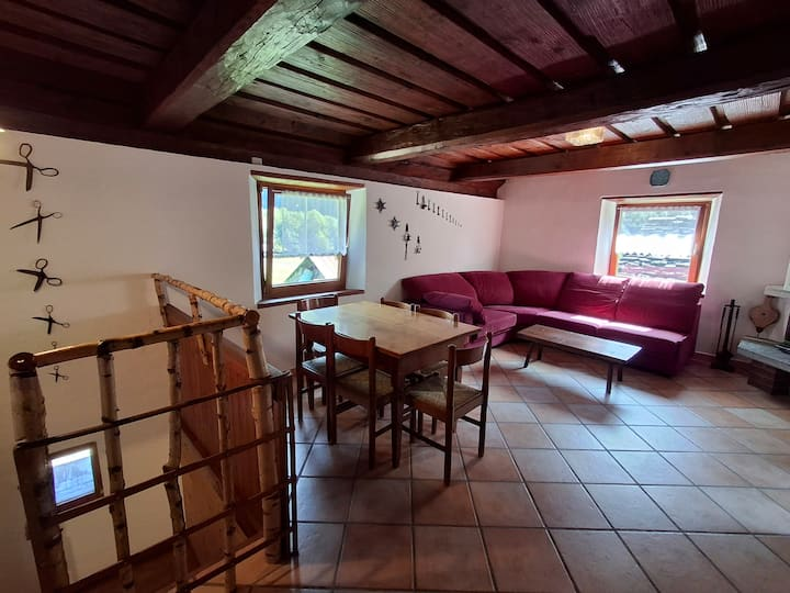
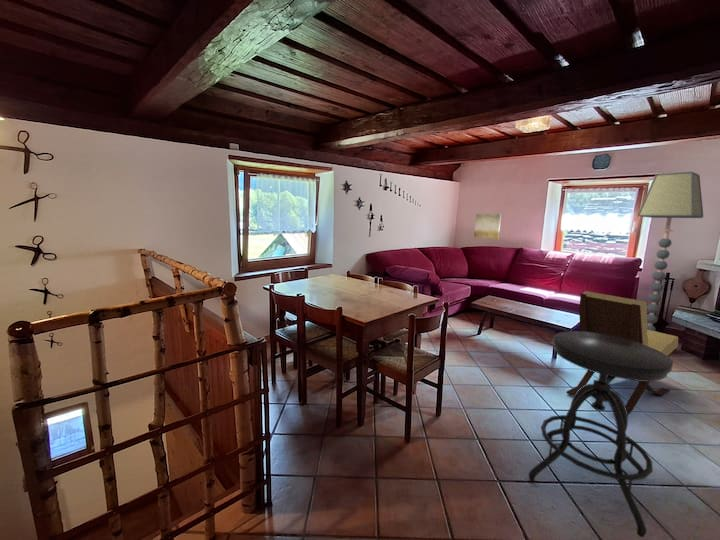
+ lounge chair (627, 339)
+ wall art (487, 226)
+ floor lamp (660, 266)
+ stool (598, 410)
